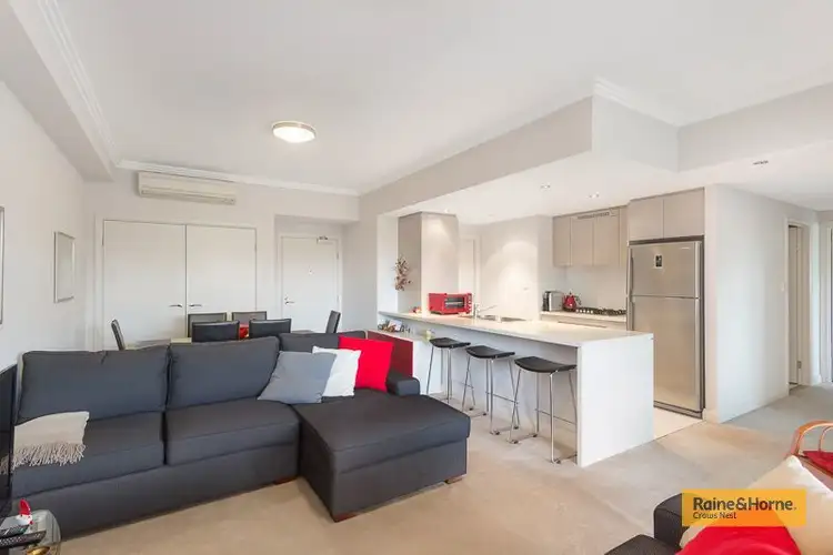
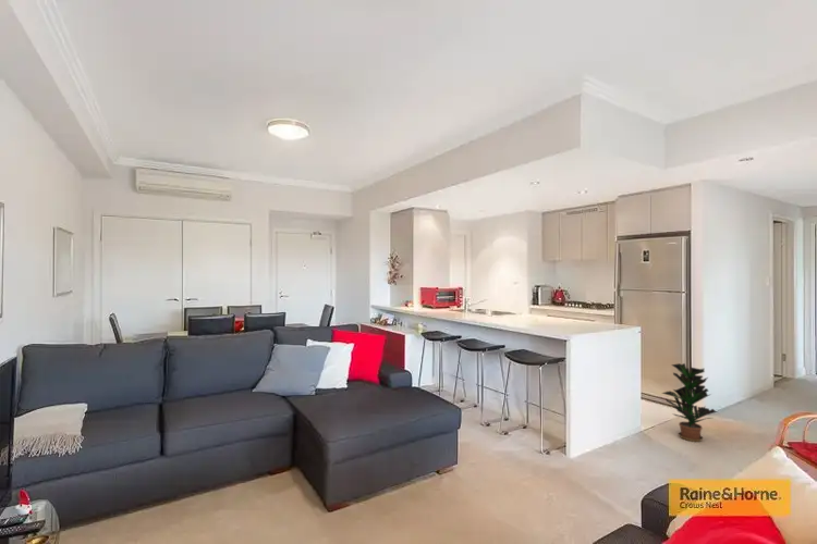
+ potted plant (685, 400)
